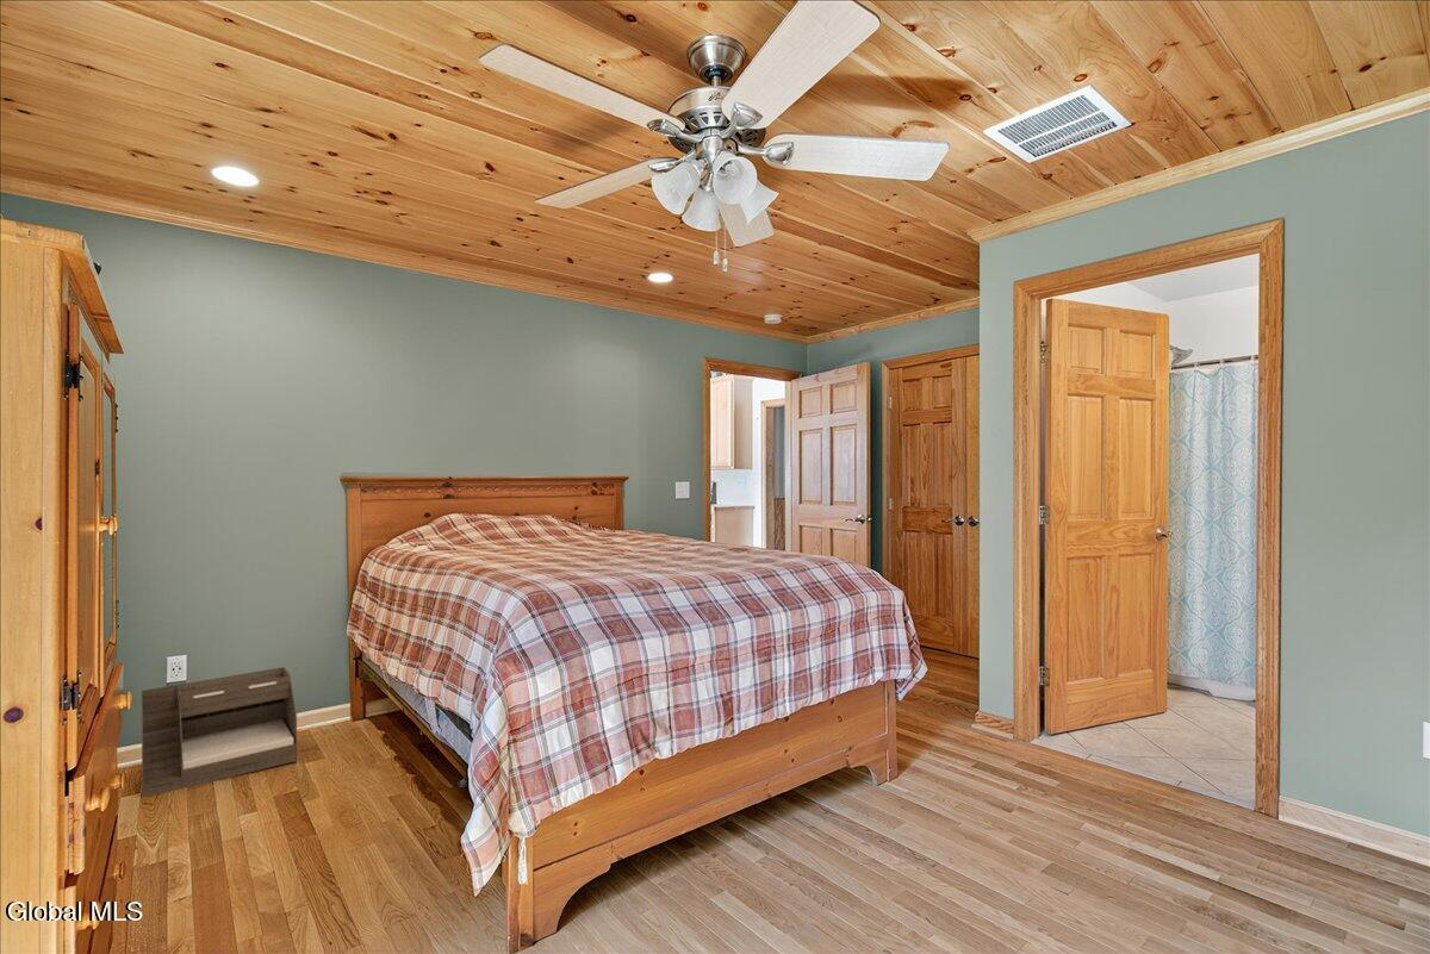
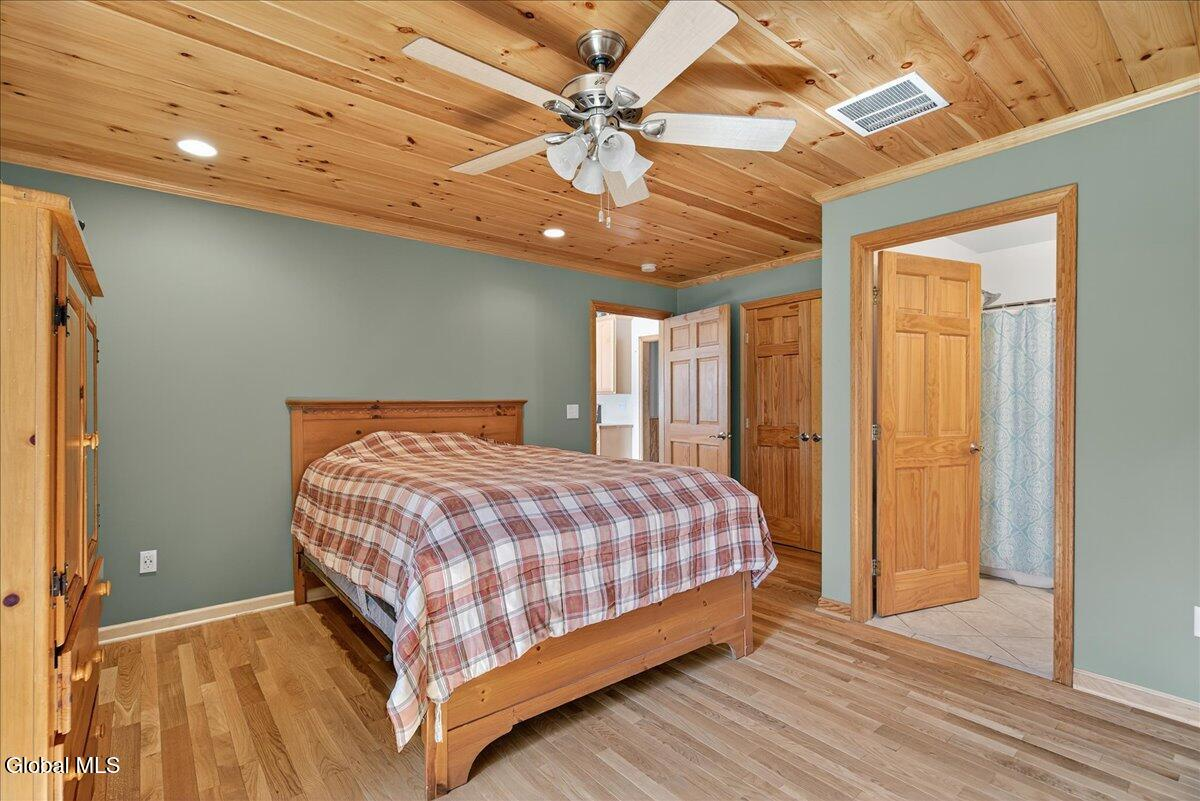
- bed (220, 725)
